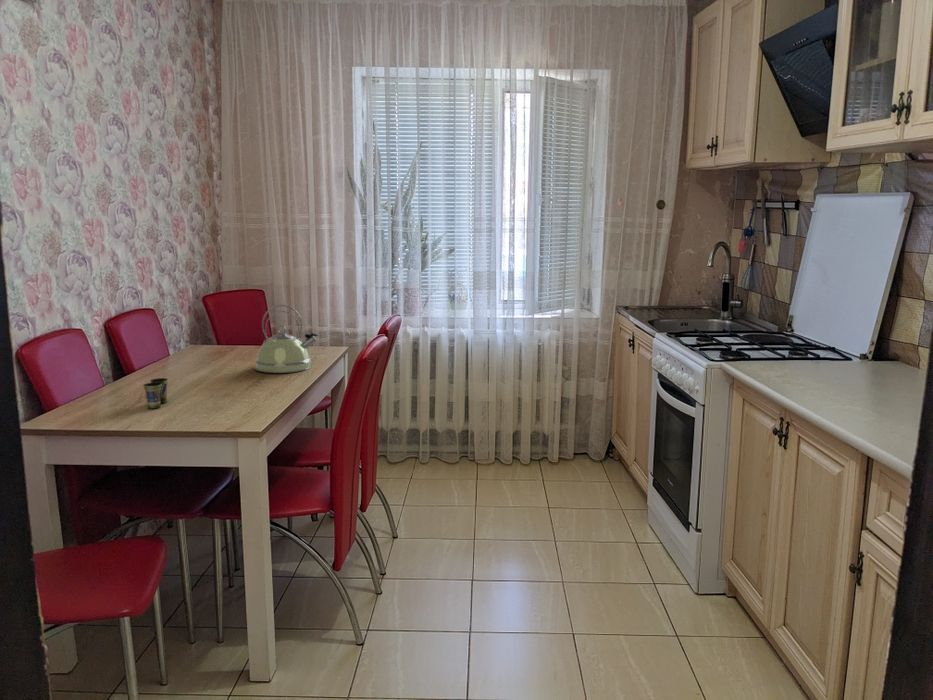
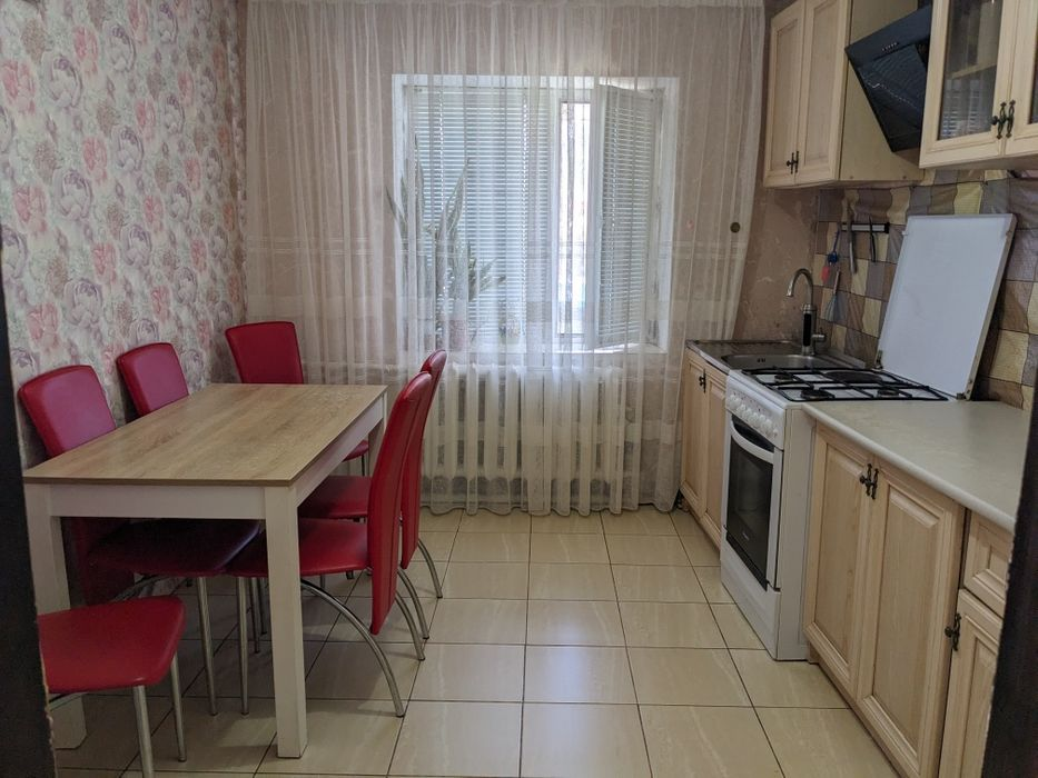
- cup (156, 393)
- kettle (286, 336)
